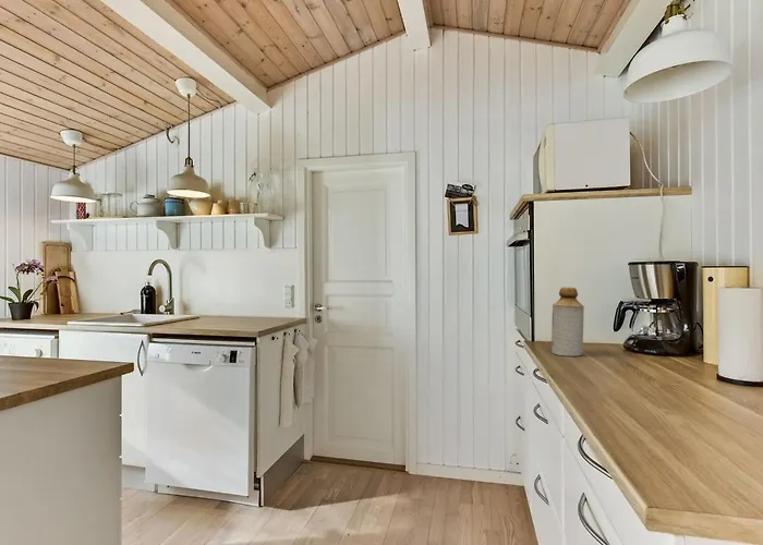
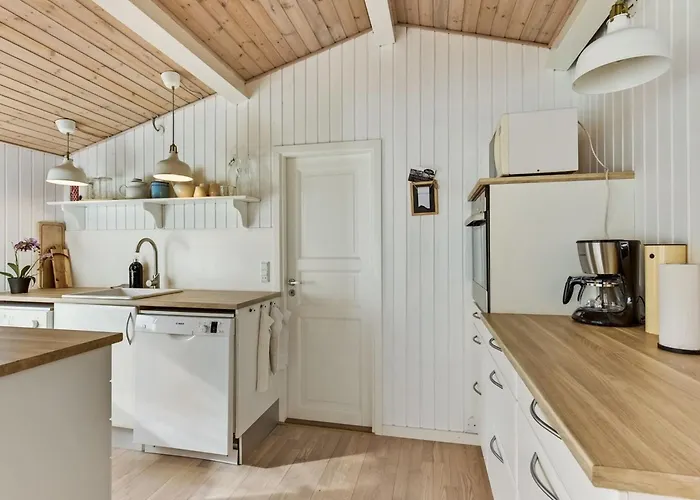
- bottle (567, 319)
